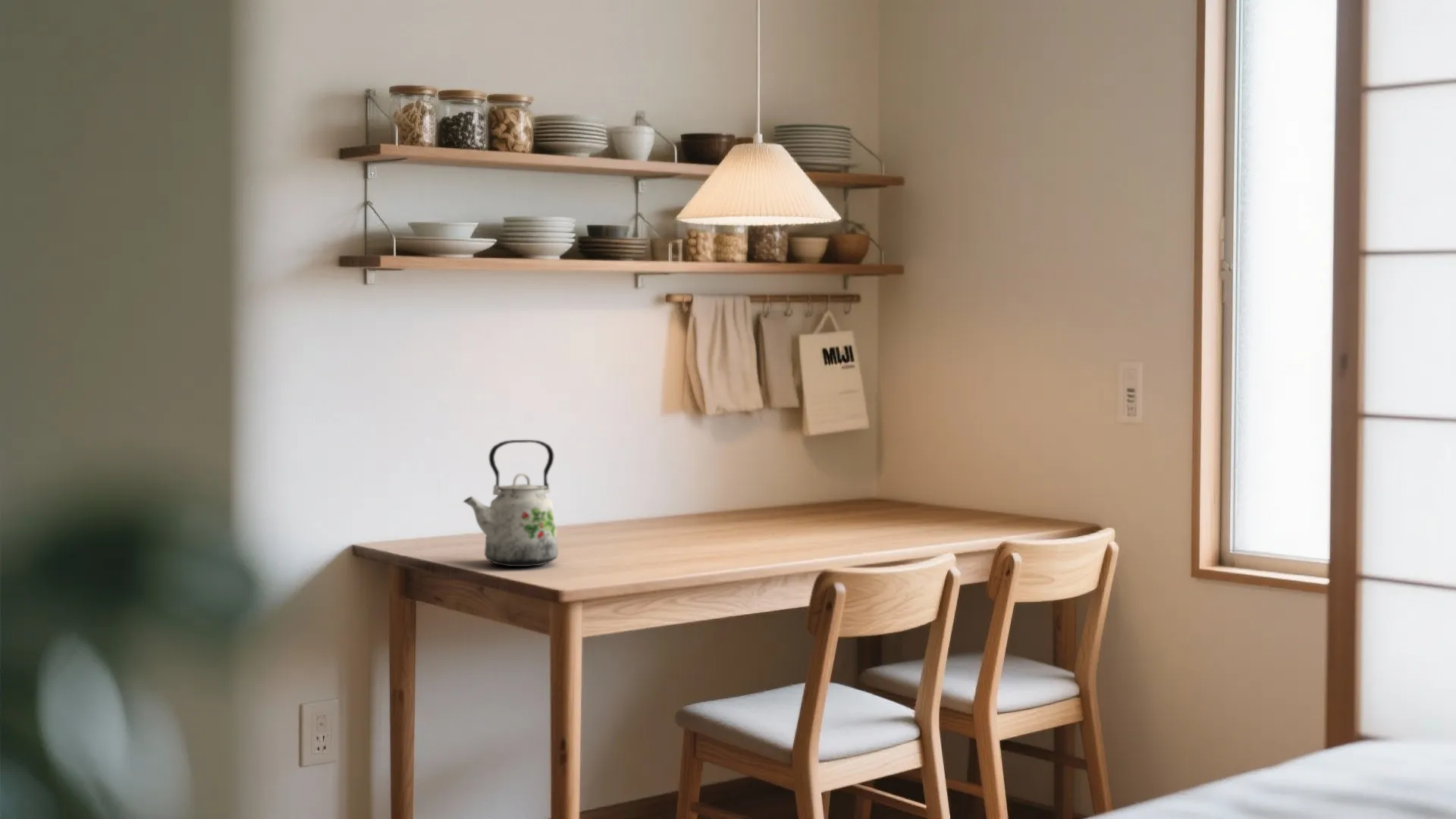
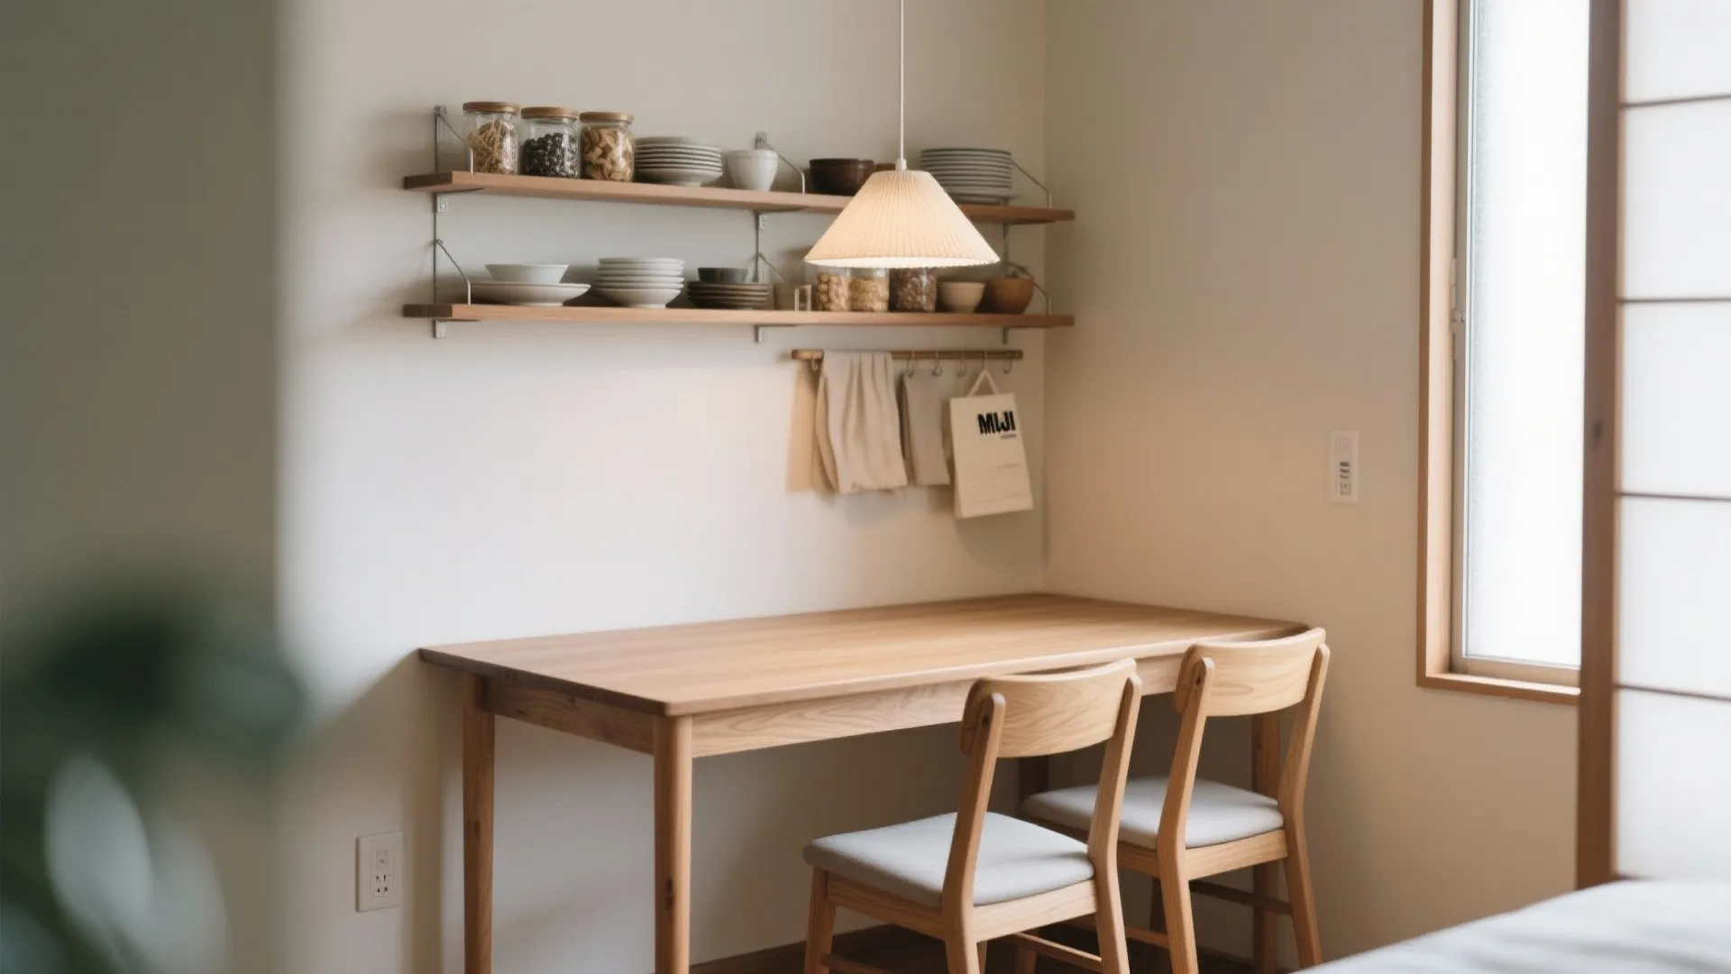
- kettle (509, 502)
